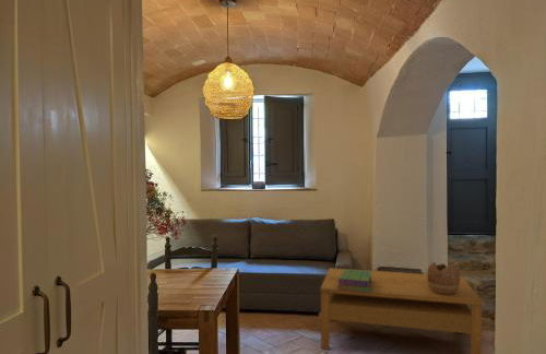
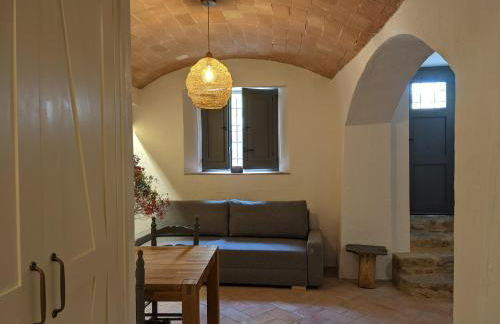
- stack of books (355, 280)
- coffee table (394, 310)
- ceramic pot (442, 275)
